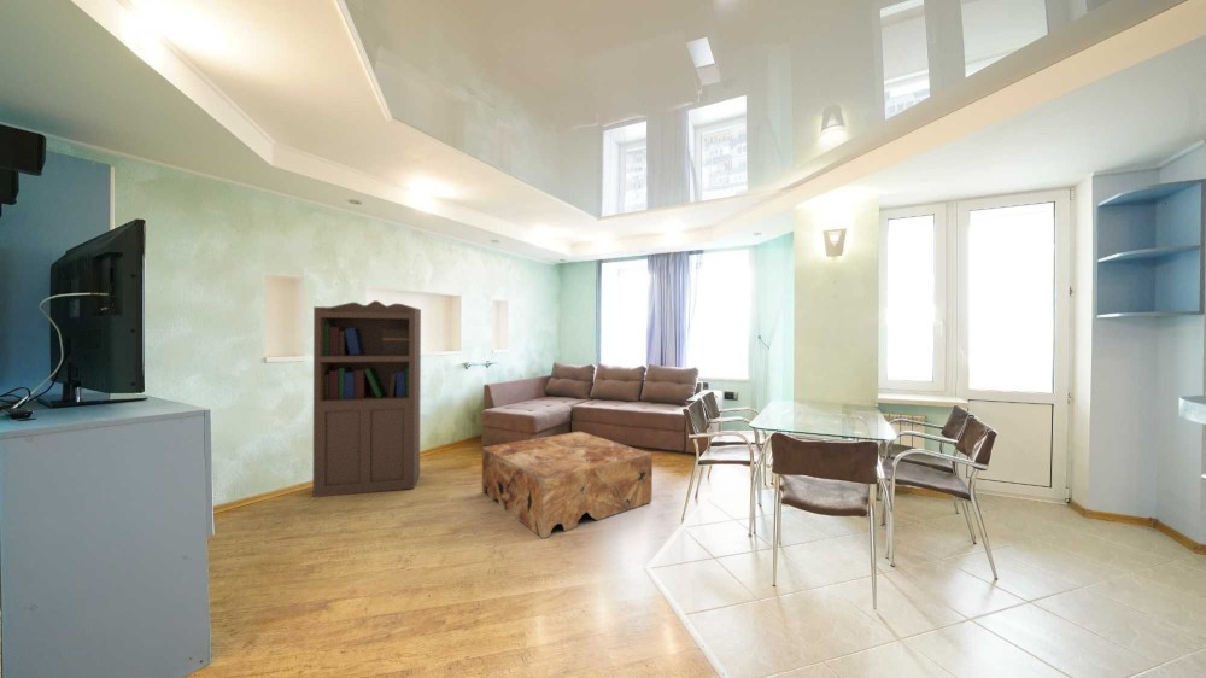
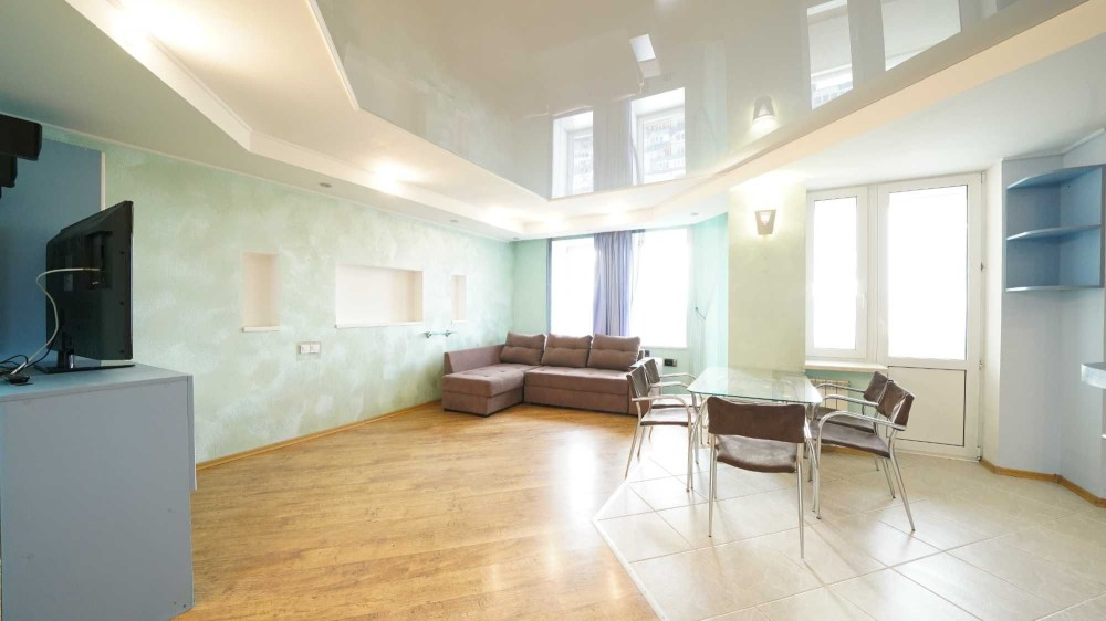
- coffee table (564, 473)
- bookcase (370, 392)
